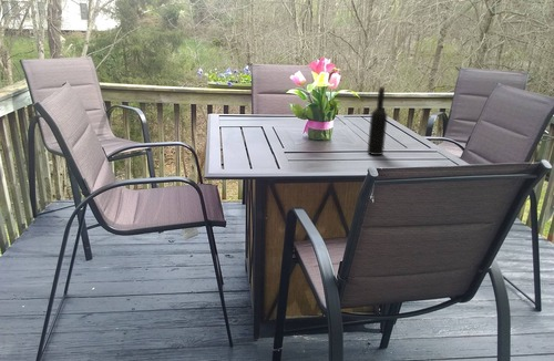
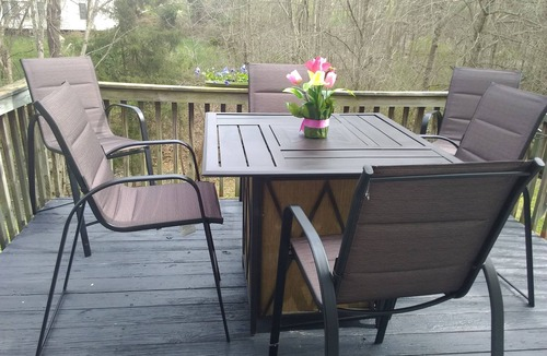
- wine bottle (378, 121)
